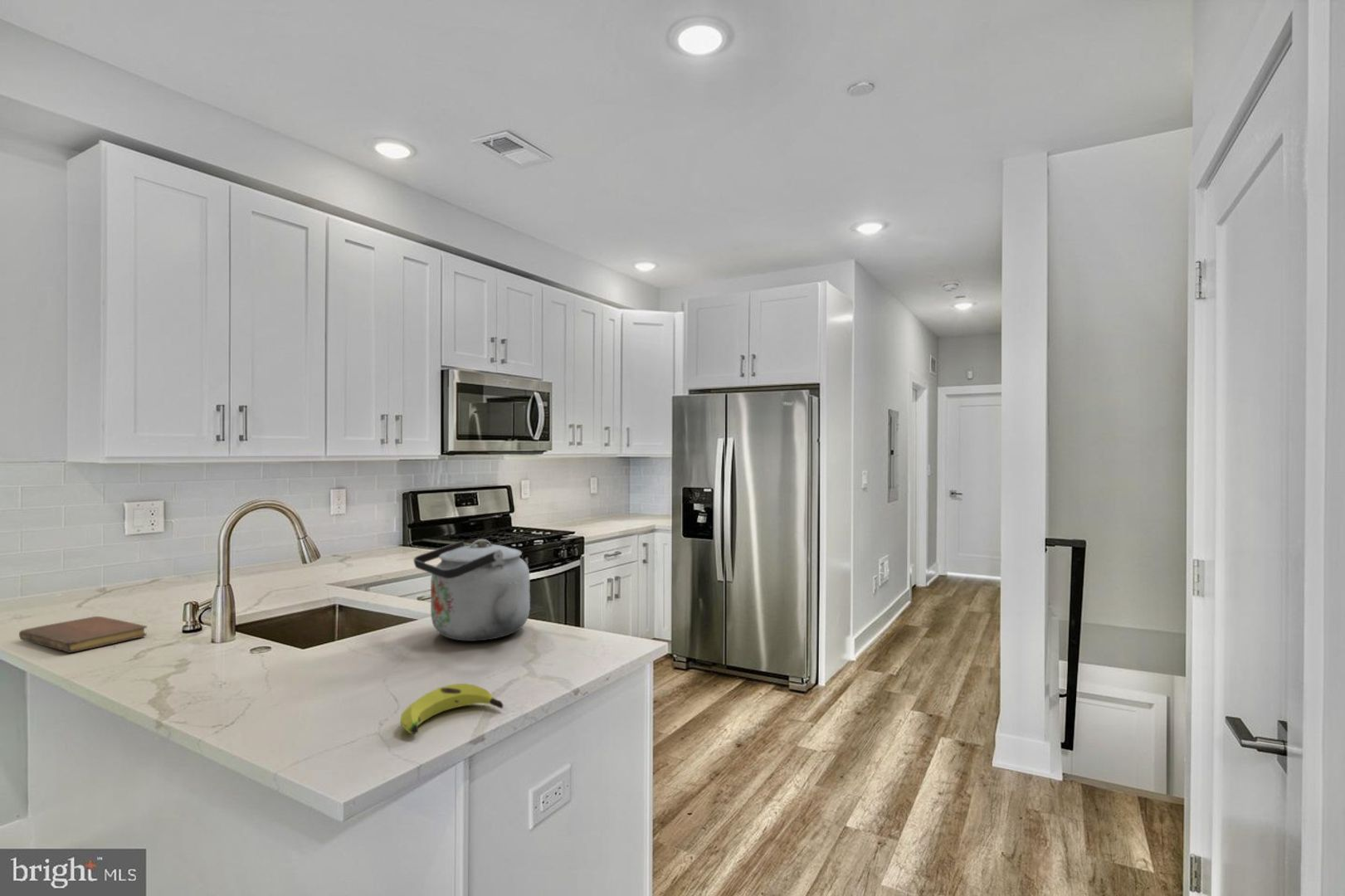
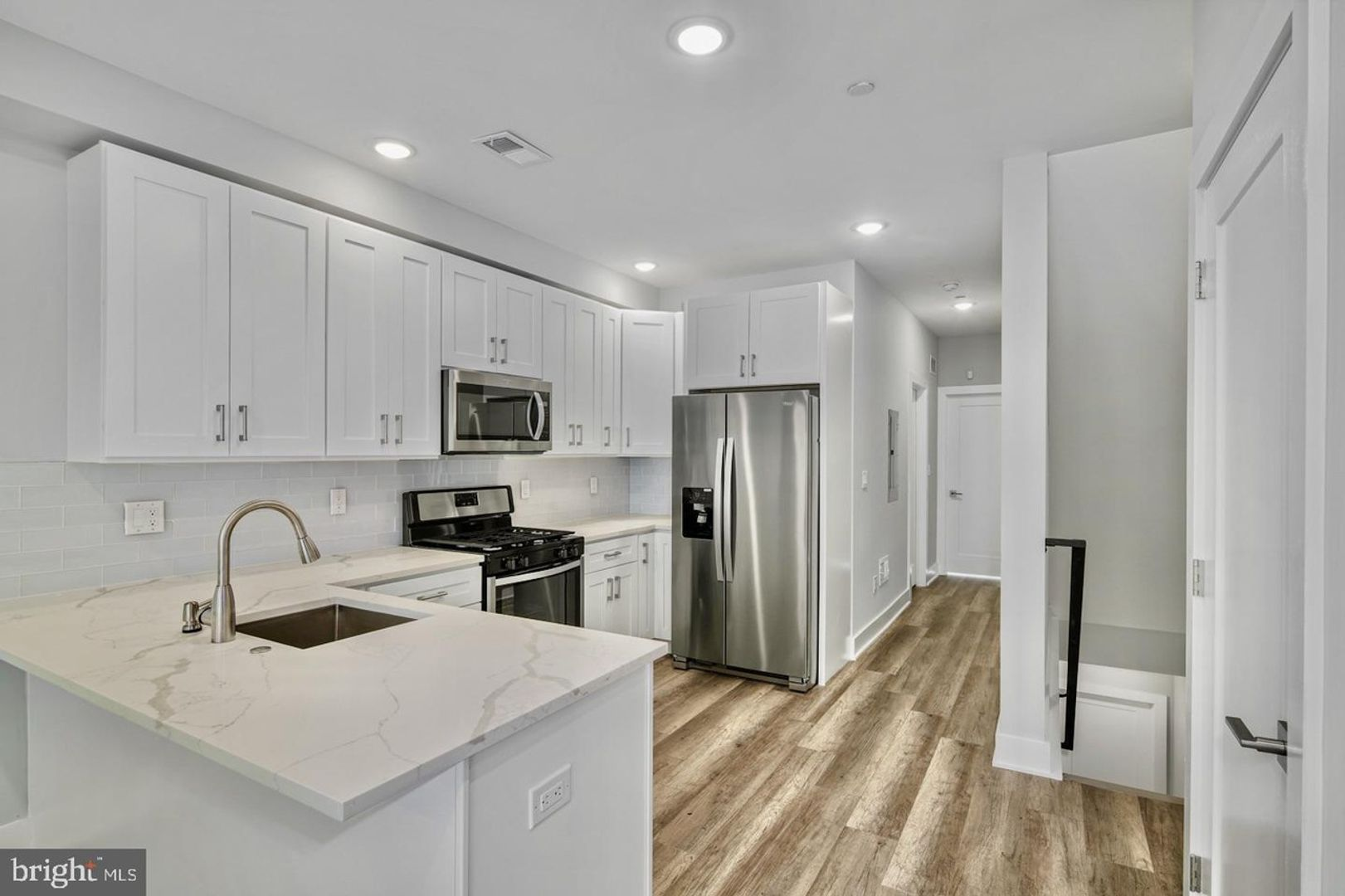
- banana (451, 707)
- notebook (84, 633)
- kettle (483, 587)
